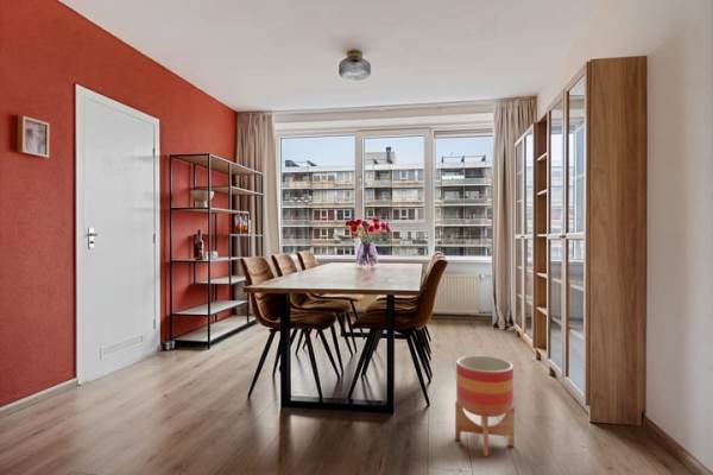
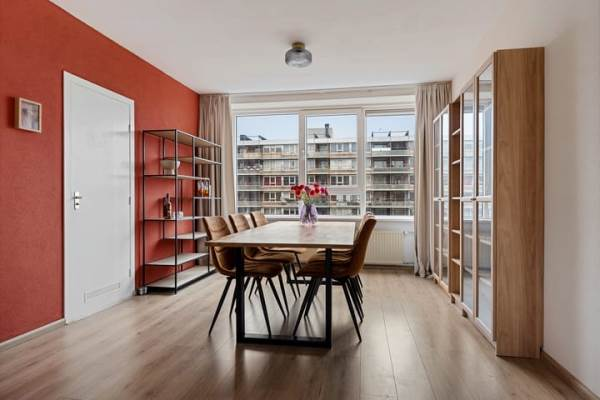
- planter (484, 401)
